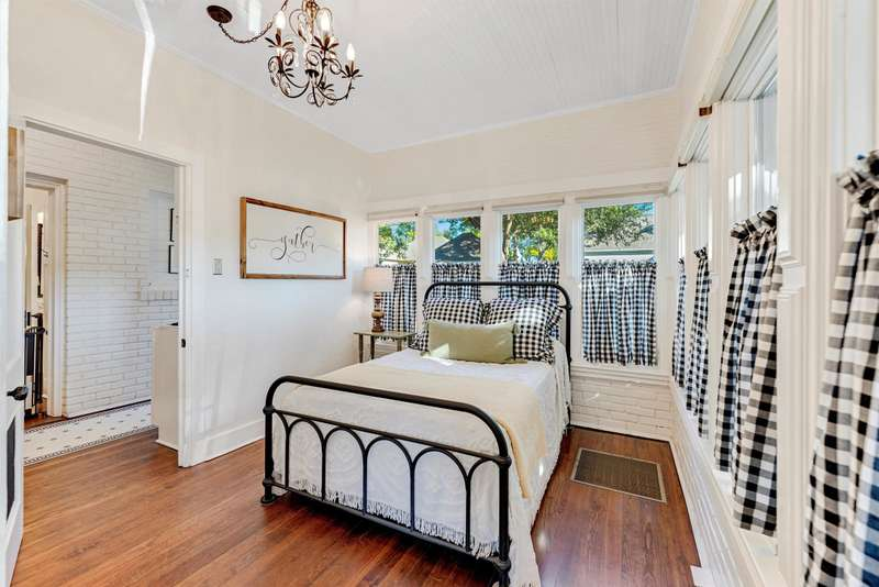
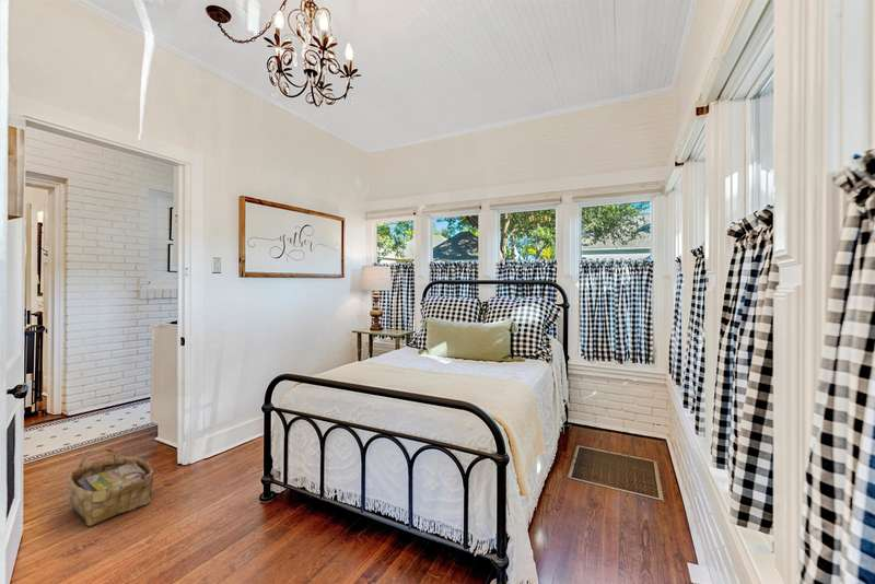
+ woven basket (113, 481)
